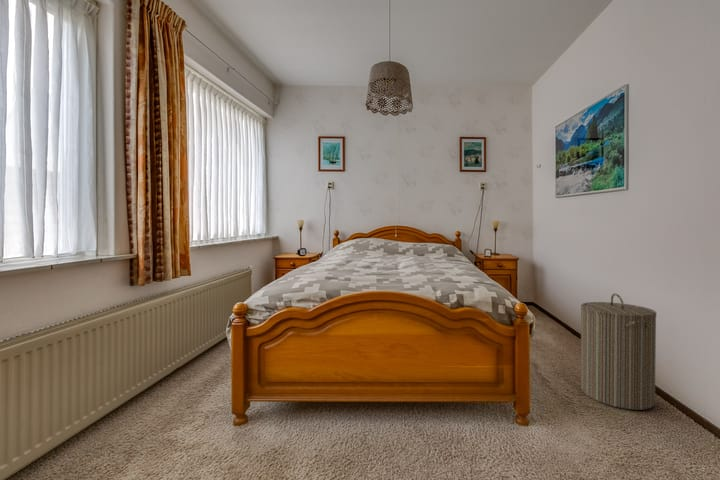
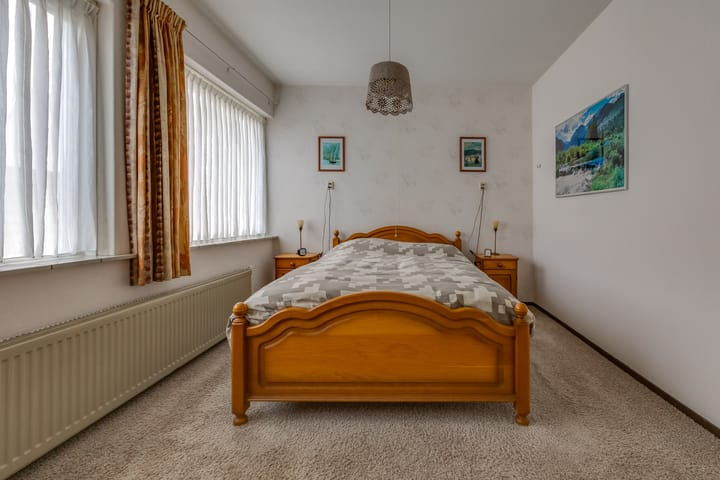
- laundry hamper (616, 344)
